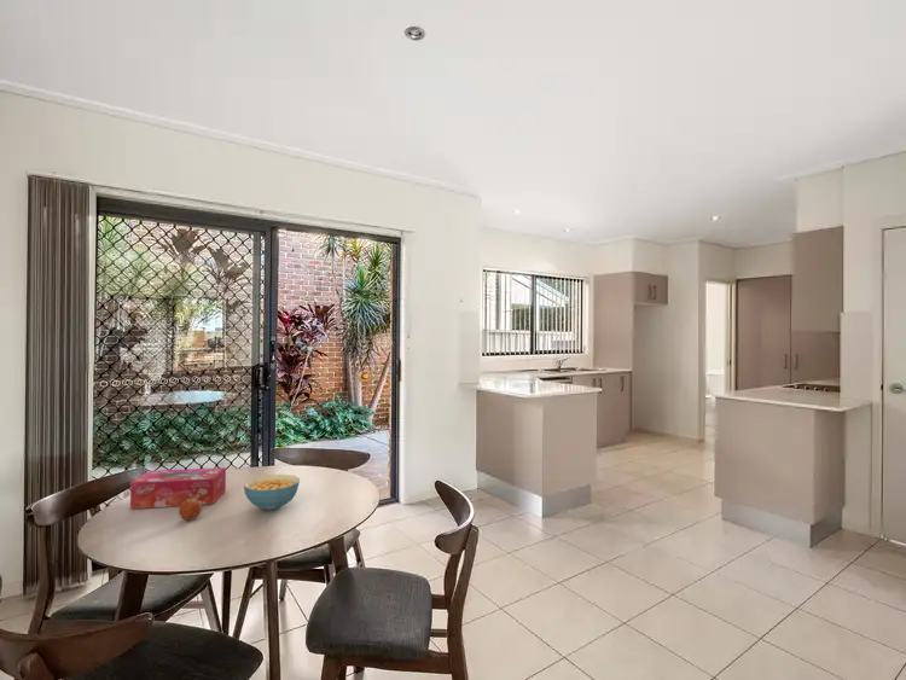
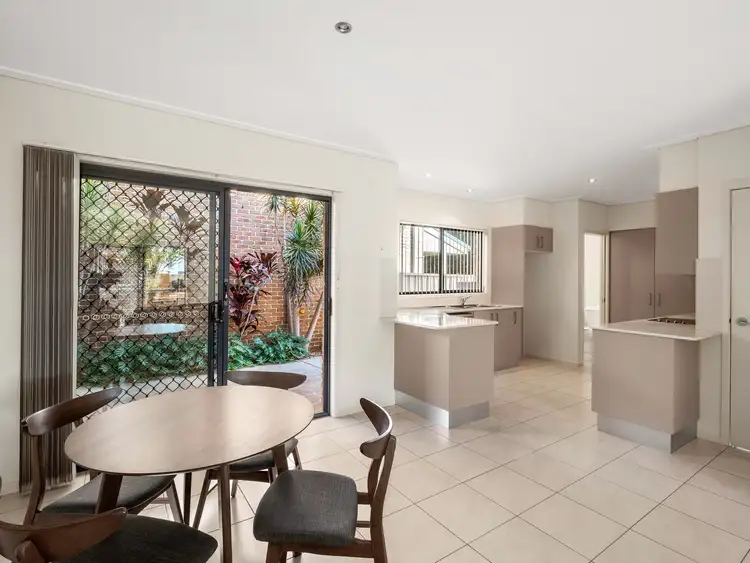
- tissue box (180, 487)
- fruit (190, 507)
- cereal bowl (272, 494)
